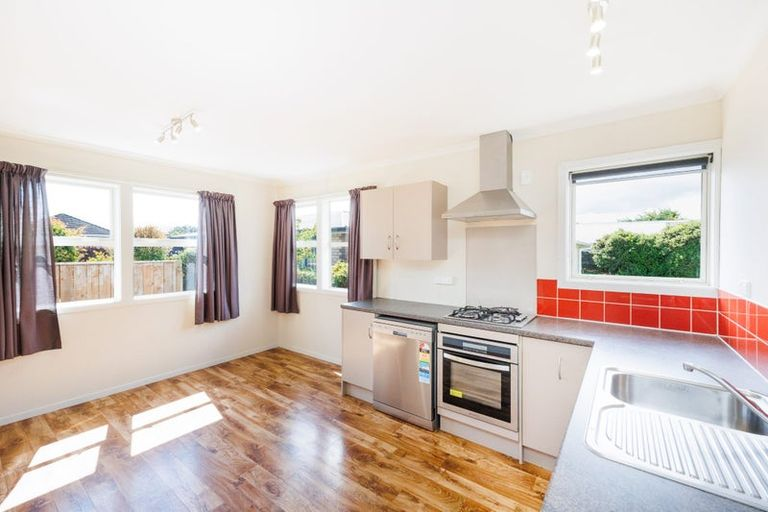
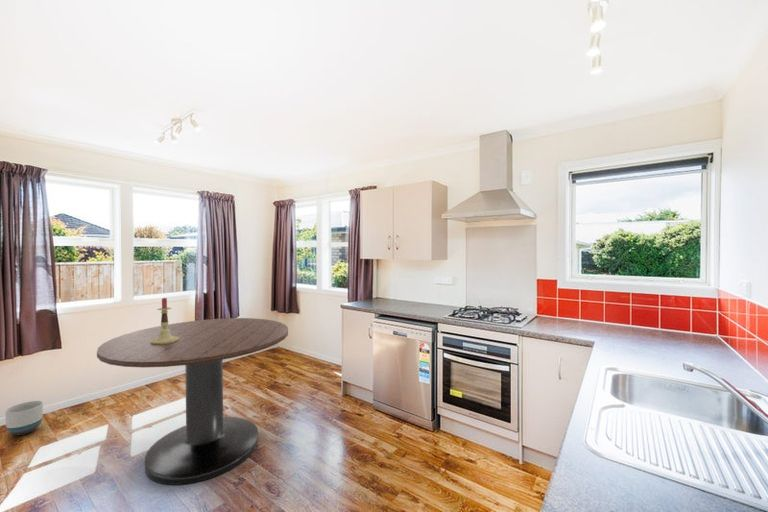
+ candlestick (164, 319)
+ dining table (204, 392)
+ planter (24, 419)
